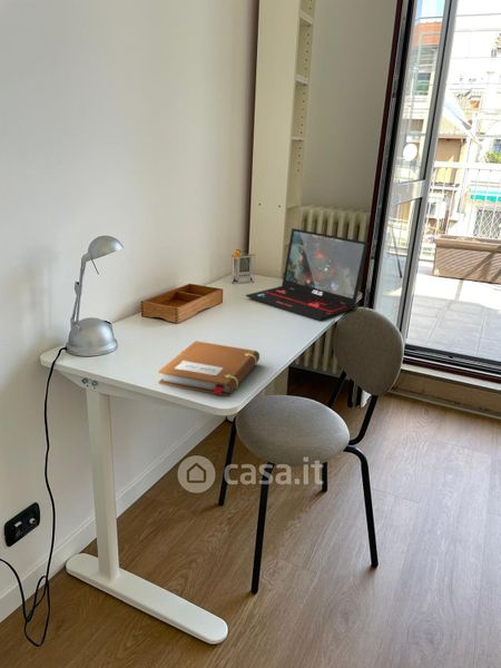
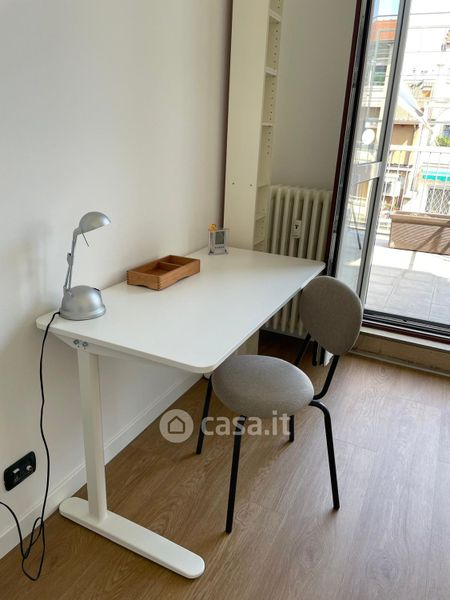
- notebook (210, 366)
- laptop (304, 271)
